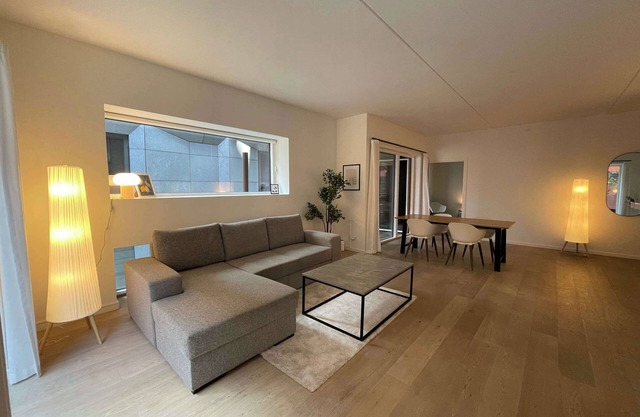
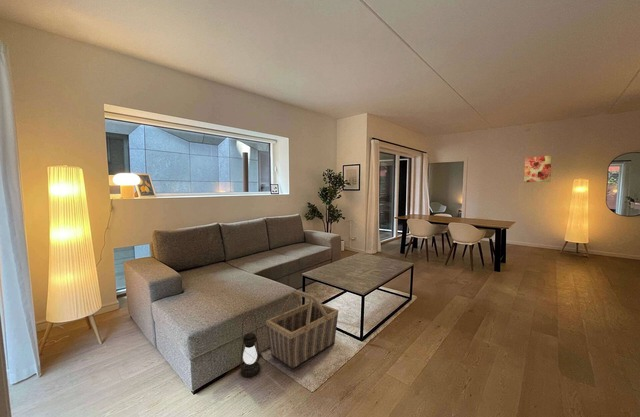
+ lantern (249, 343)
+ wall art (537, 169)
+ basket (303, 322)
